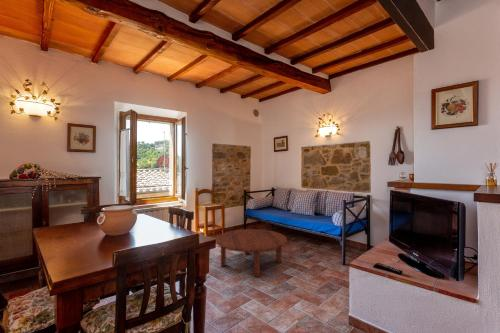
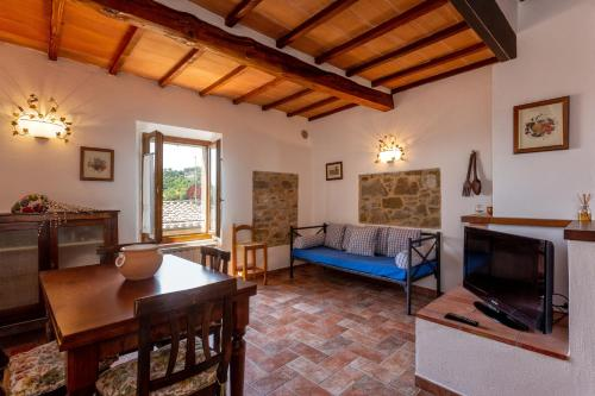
- coffee table (251, 250)
